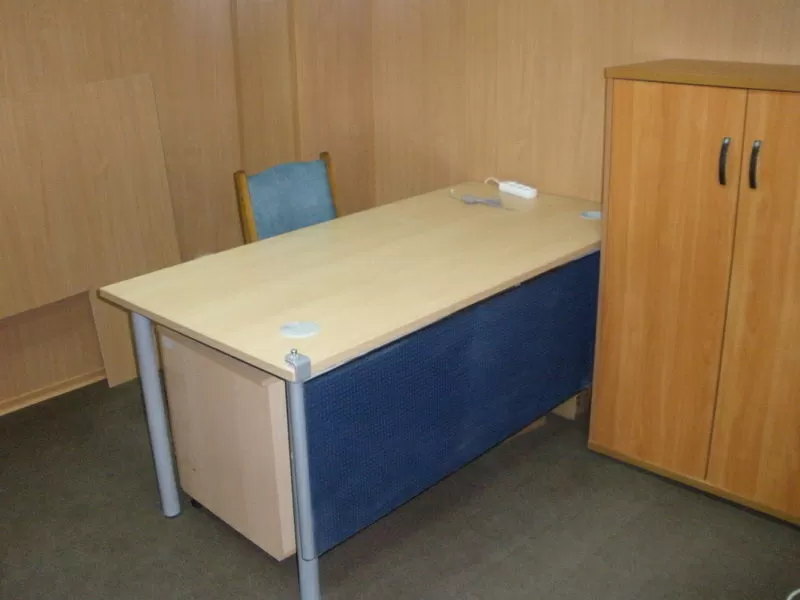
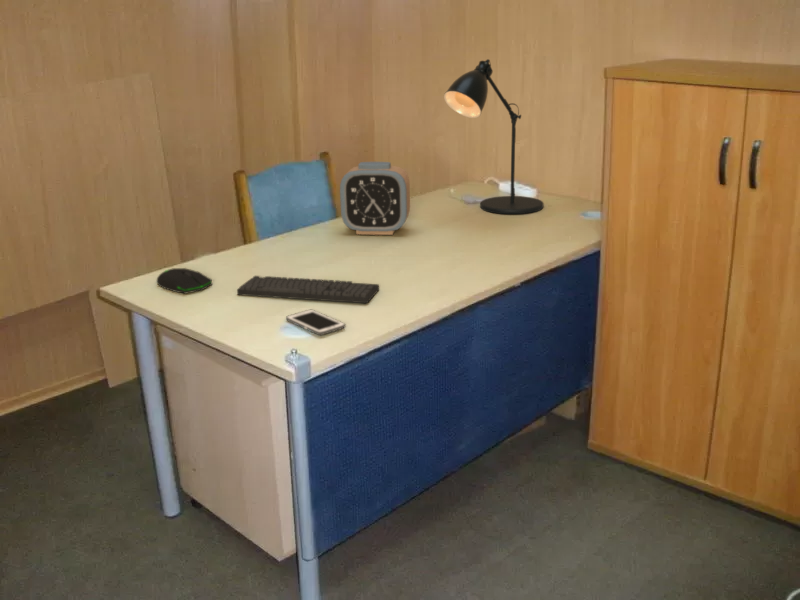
+ computer mouse (183, 276)
+ desk lamp (512, 137)
+ keyboard (308, 288)
+ alarm clock (375, 197)
+ cell phone (315, 322)
